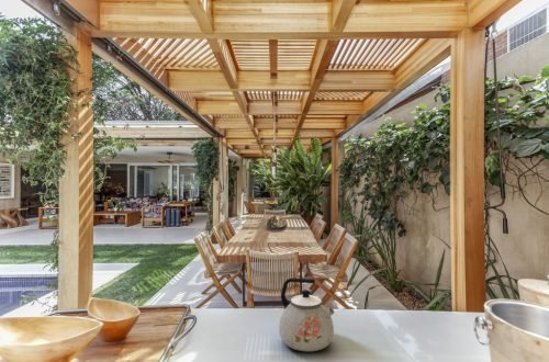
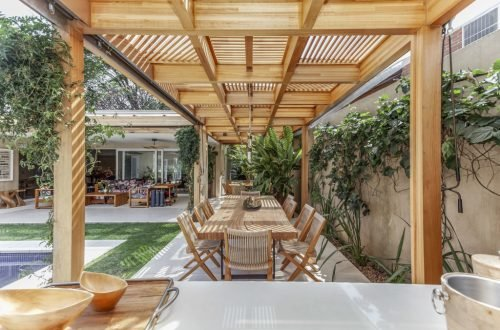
- kettle (306, 309)
